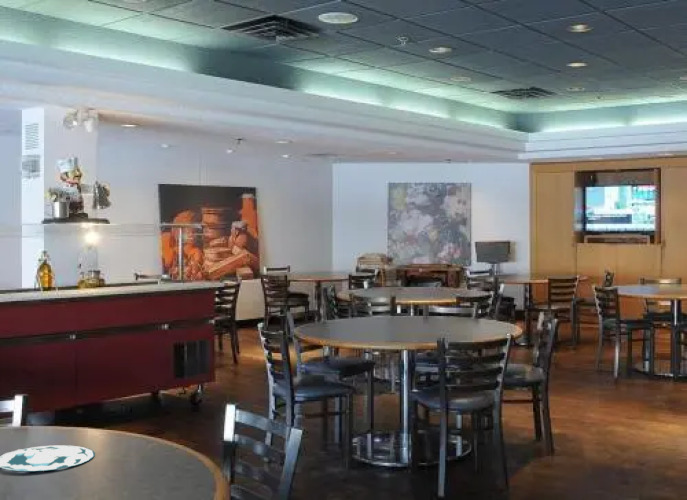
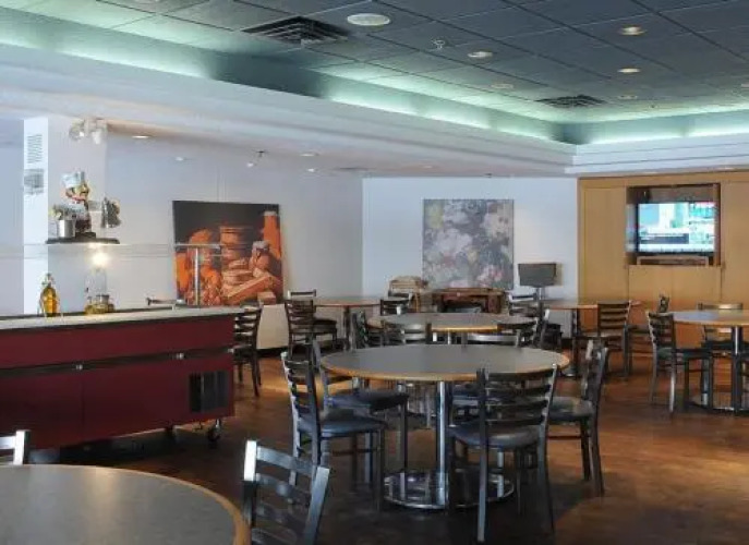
- plate (45, 453)
